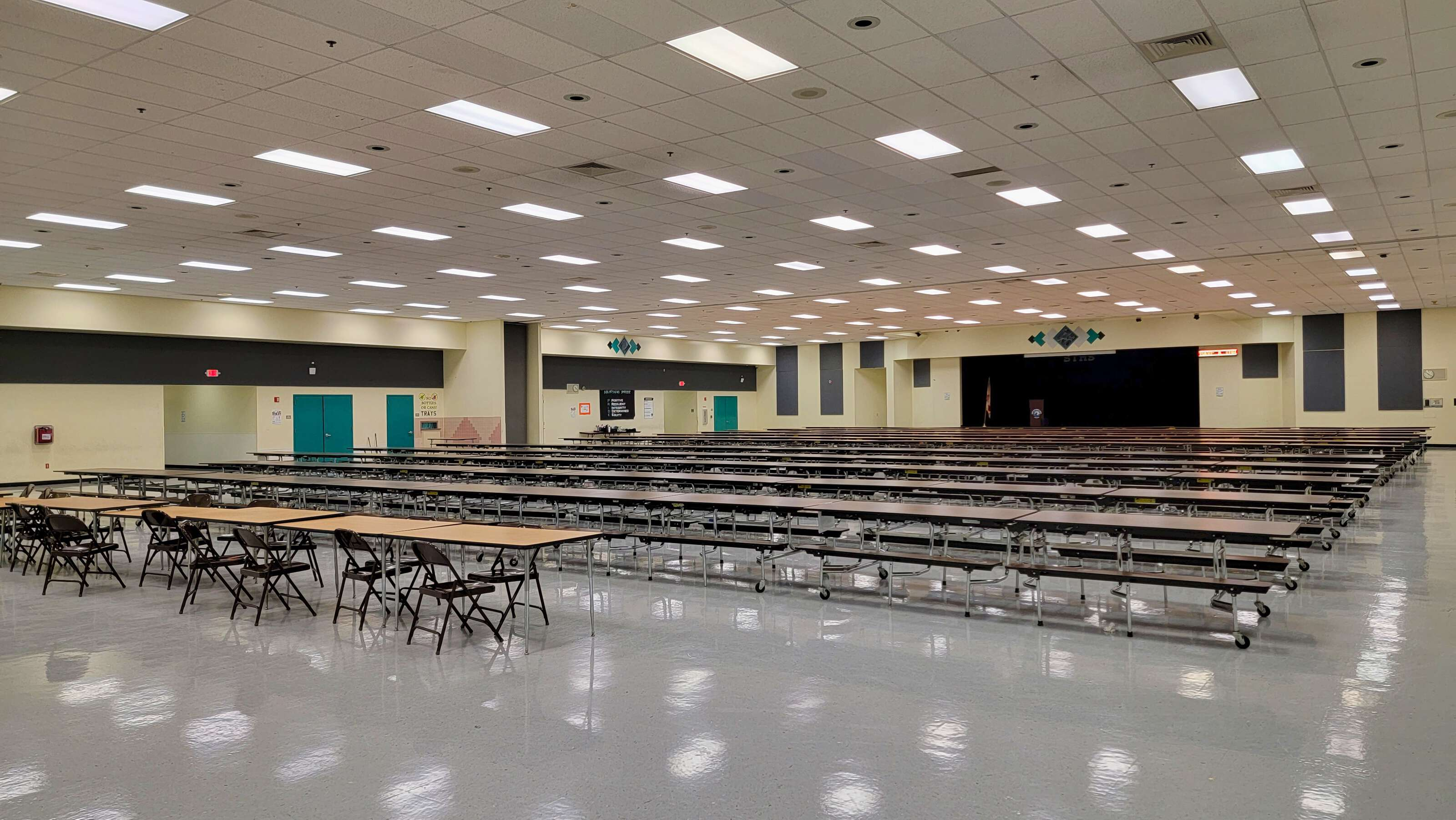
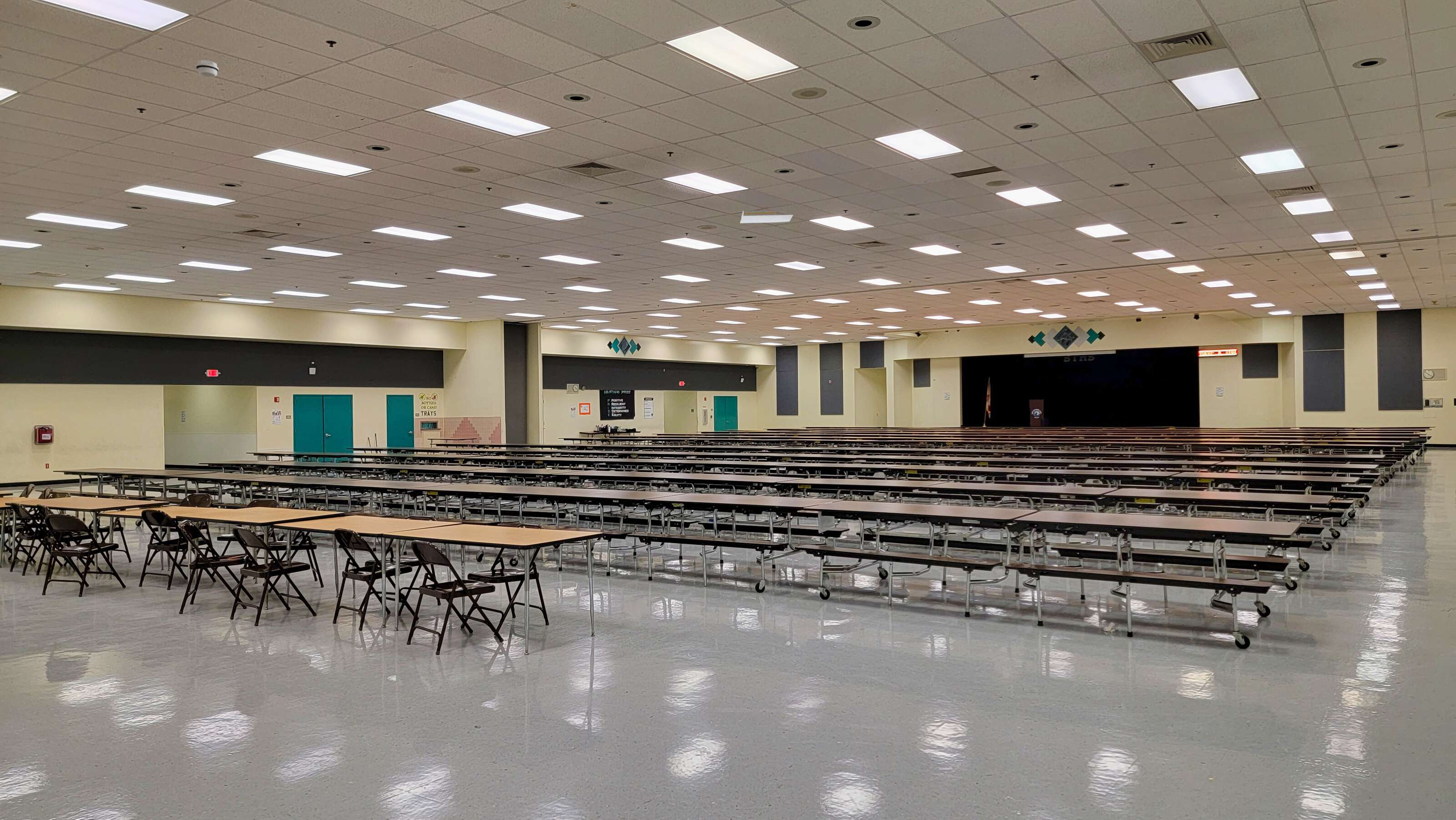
+ smoke detector (207, 69)
+ architectural model (766, 216)
